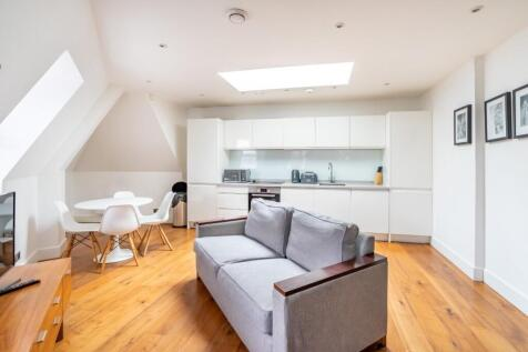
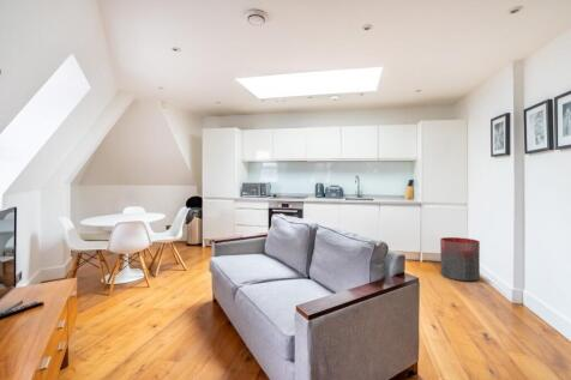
+ trash can (459, 258)
